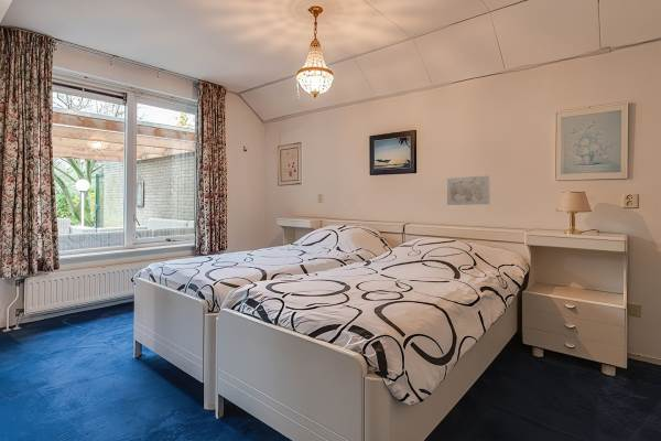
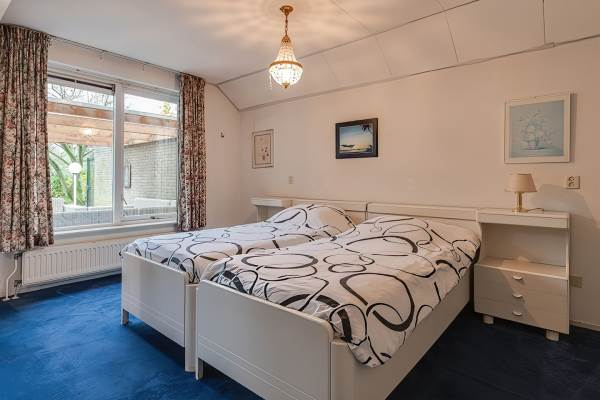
- wall art (467, 191)
